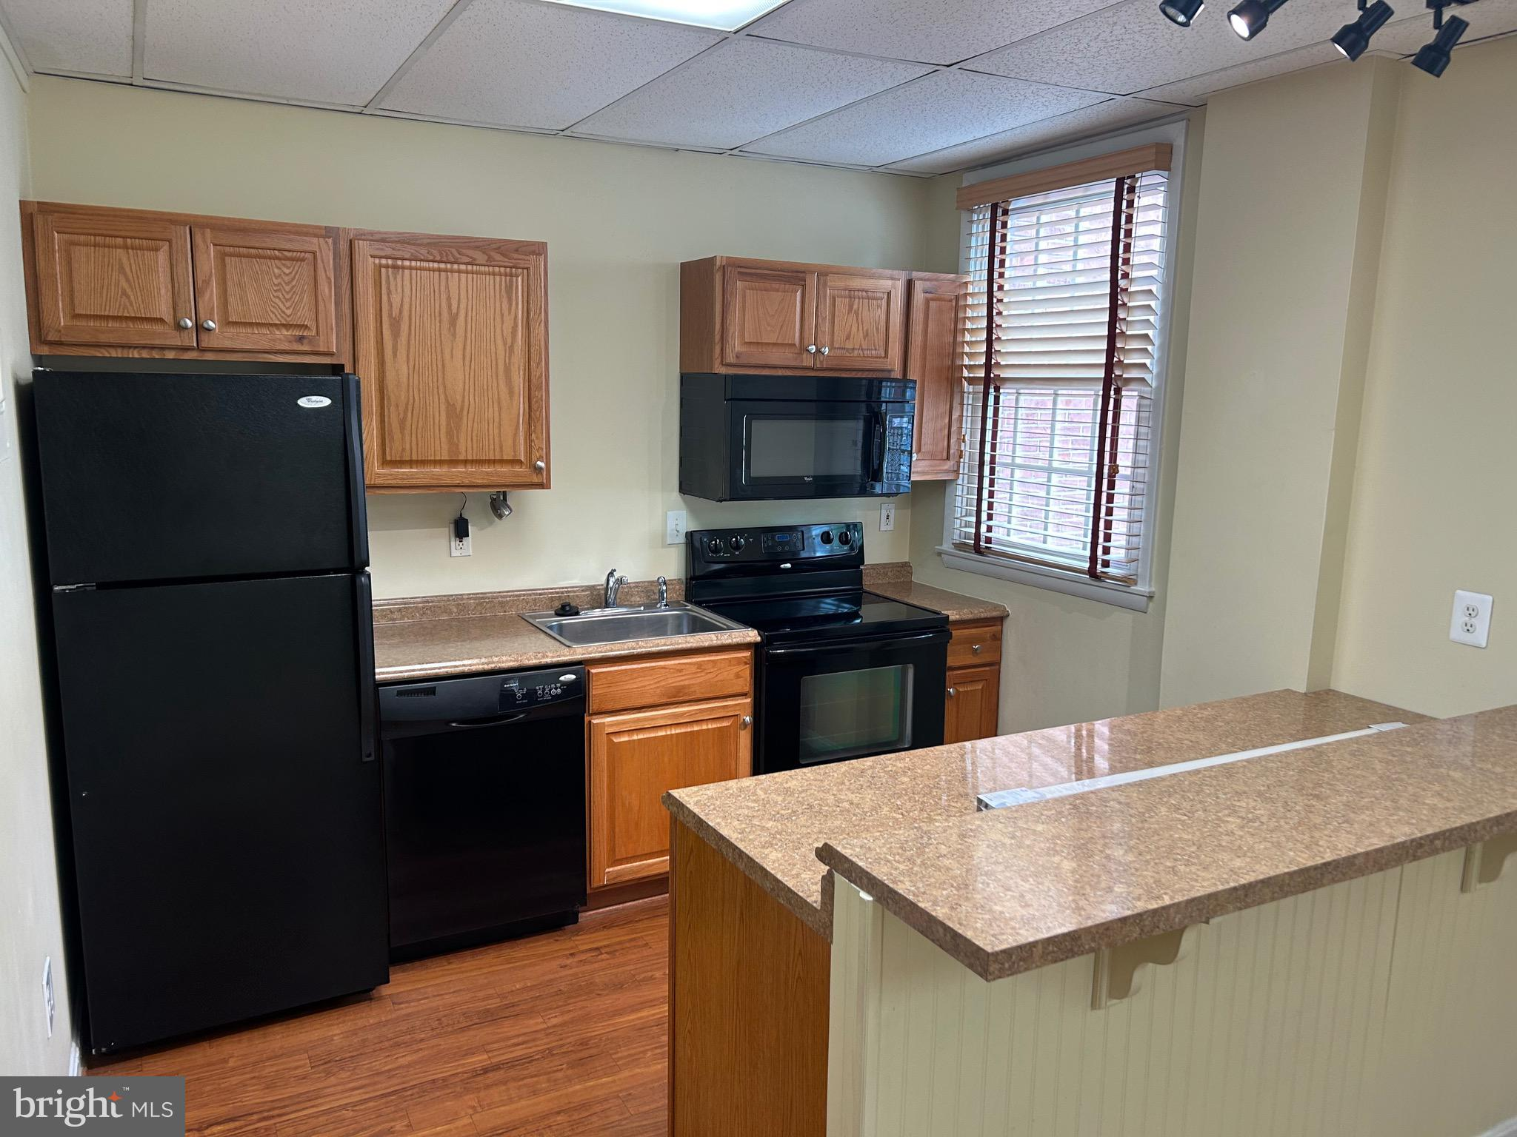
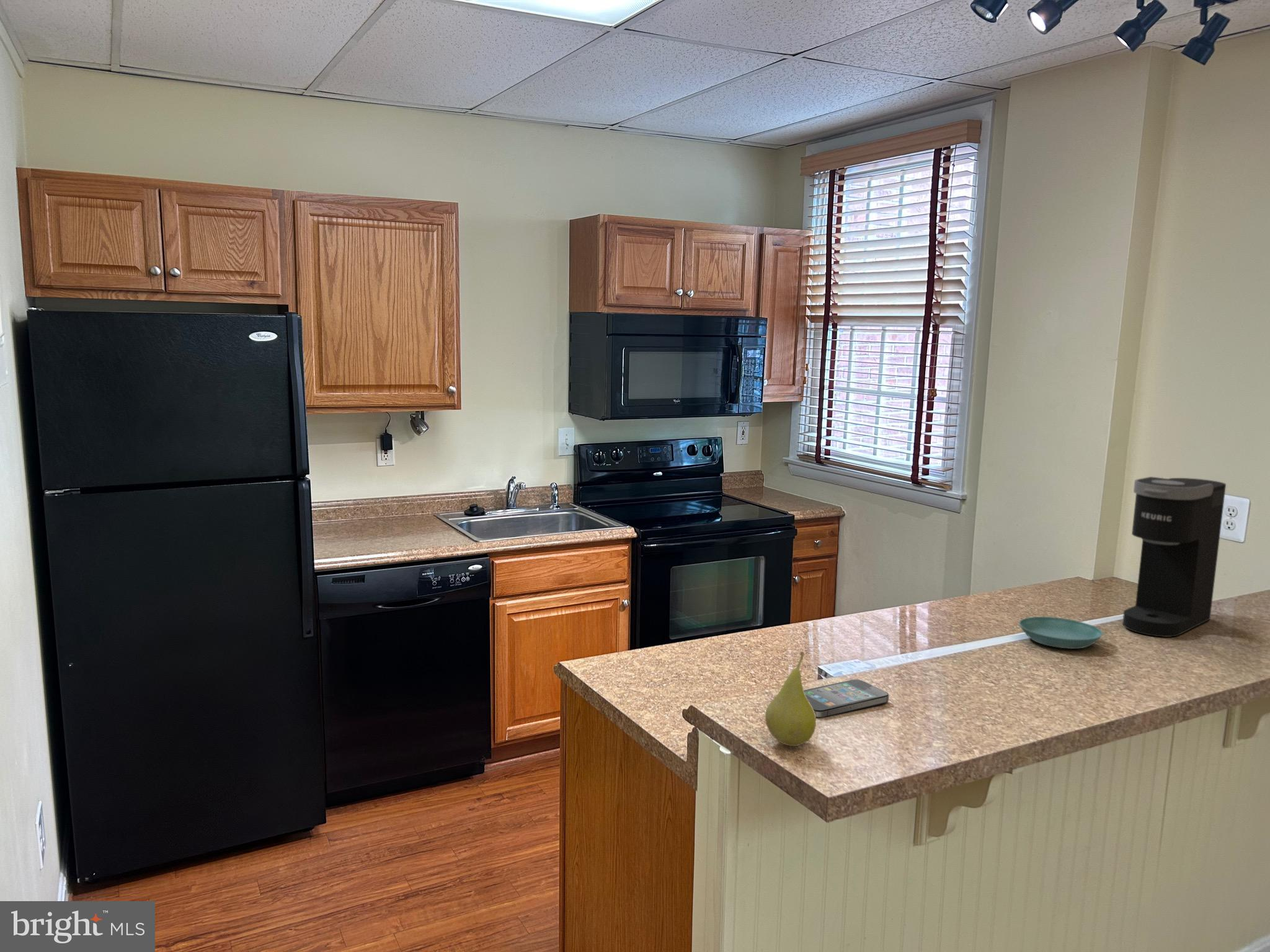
+ fruit (793, 700)
+ saucer (1059, 633)
+ coffee maker (1174, 552)
+ smartphone (838, 698)
